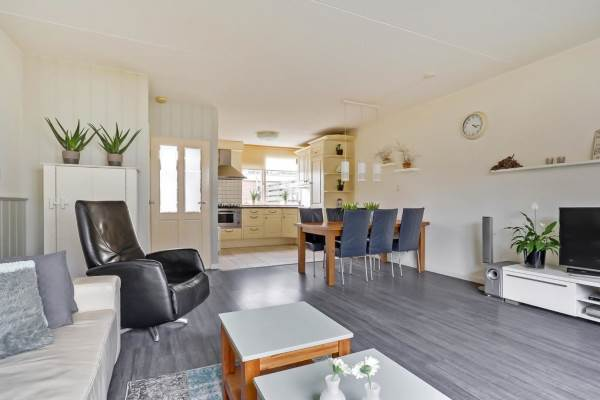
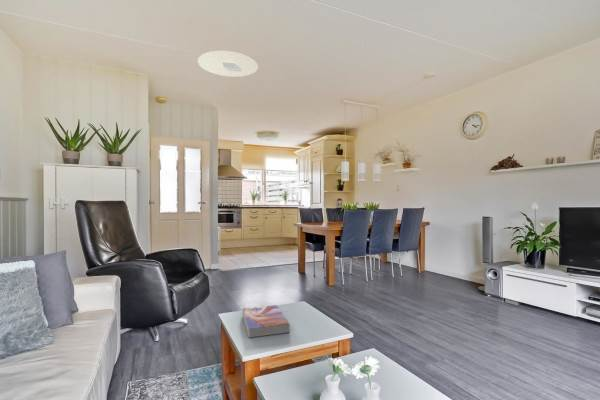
+ textbook (264, 319)
+ ceiling light (228, 62)
